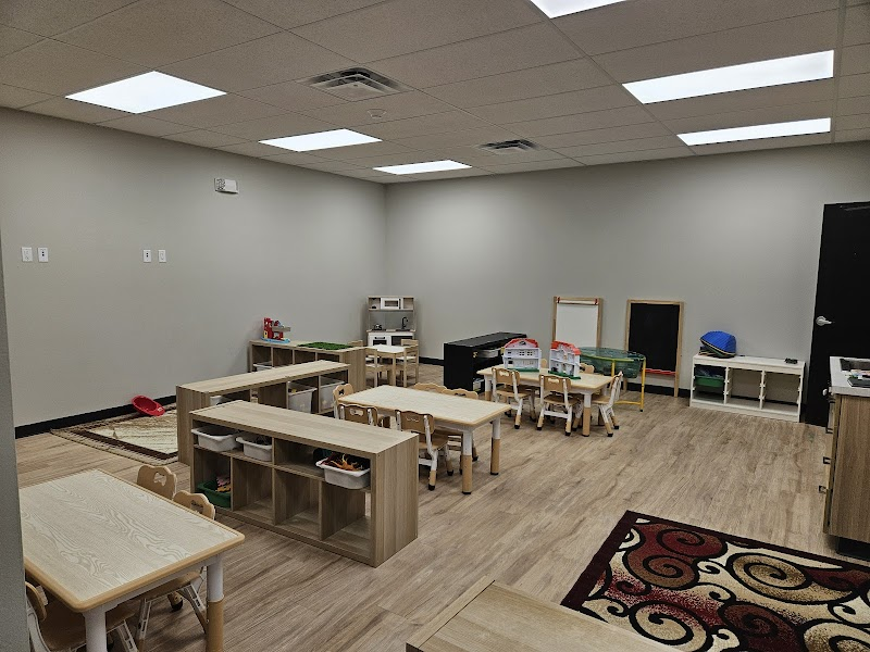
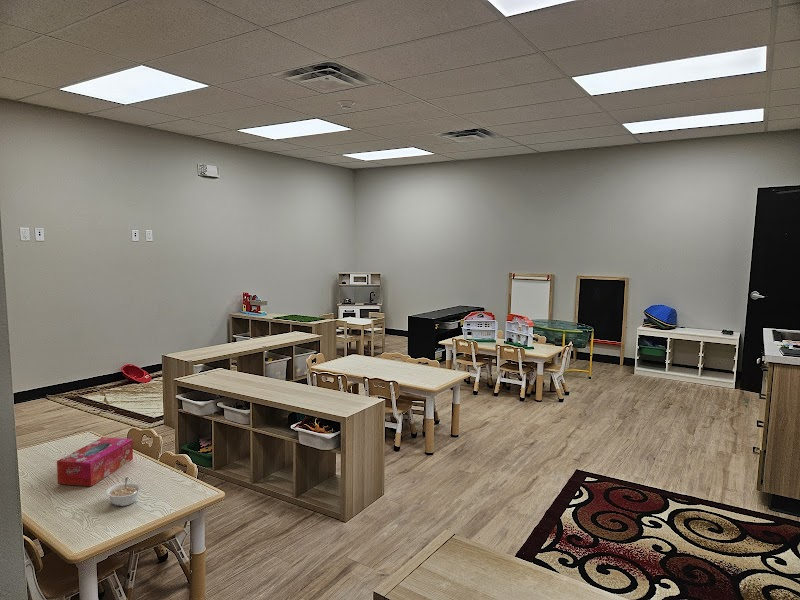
+ tissue box (97, 460)
+ legume (123, 493)
